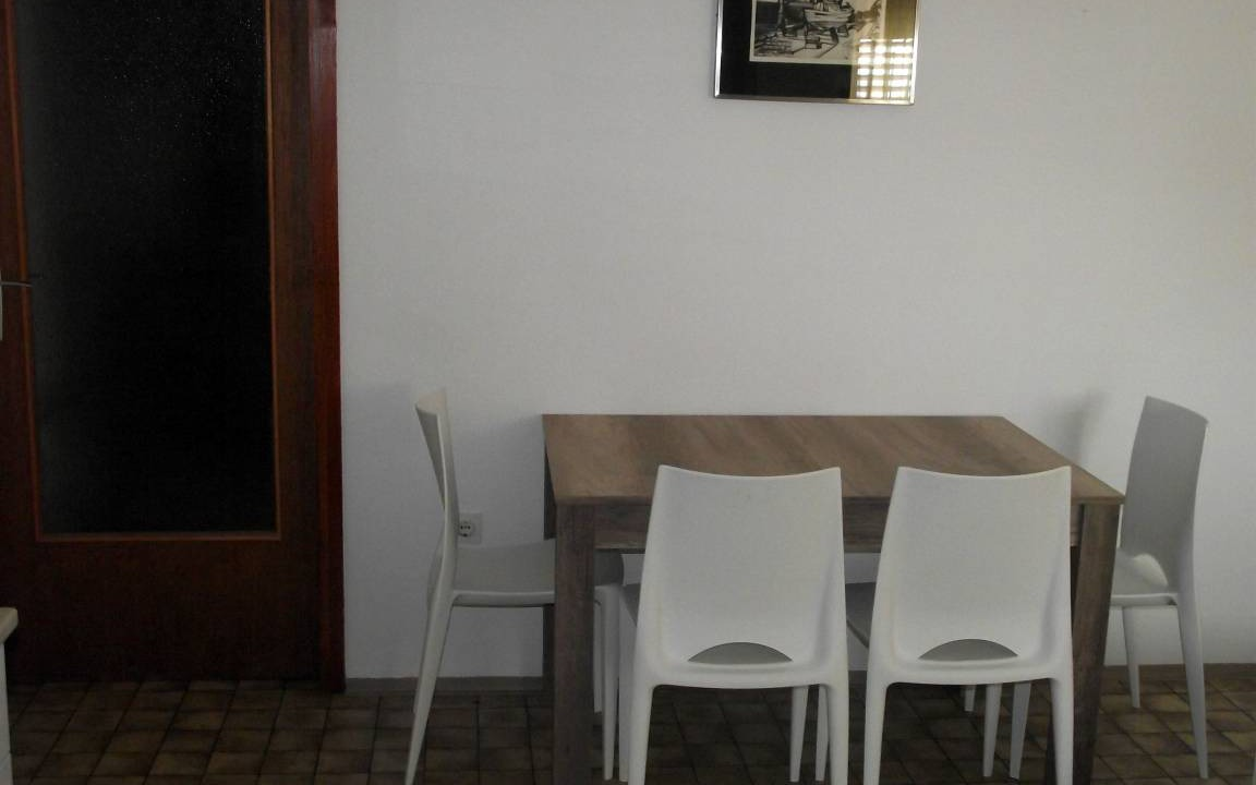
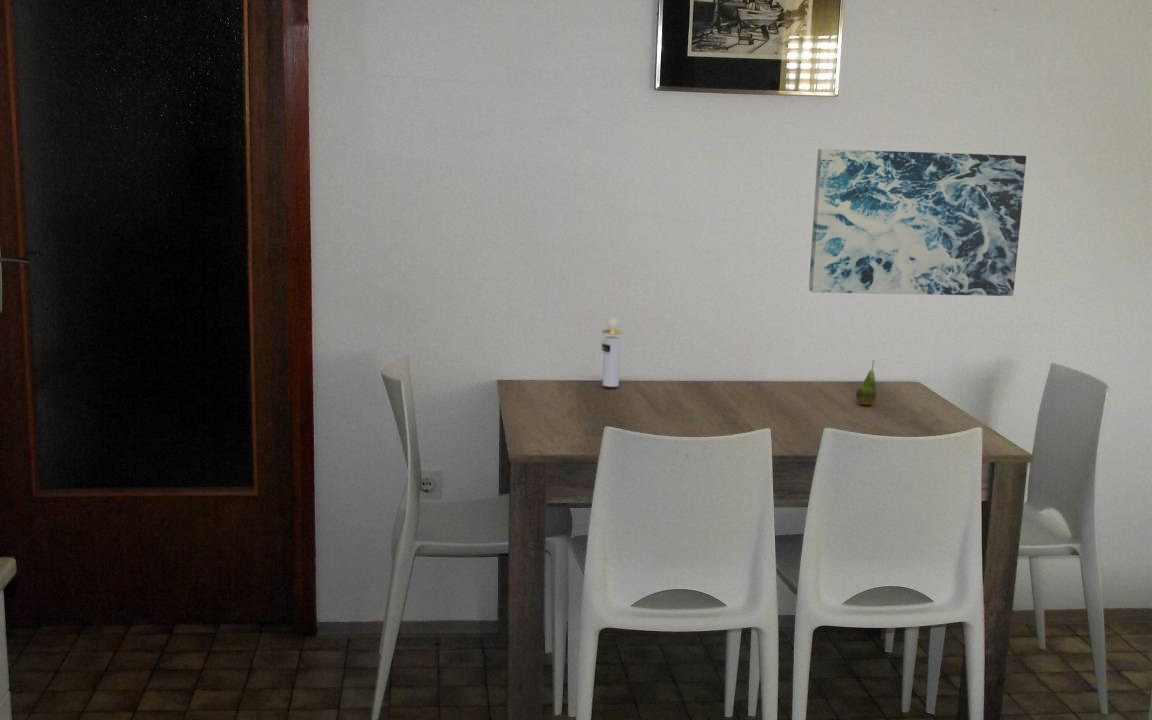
+ fruit (867, 382)
+ perfume bottle (611, 352)
+ wall art (916, 223)
